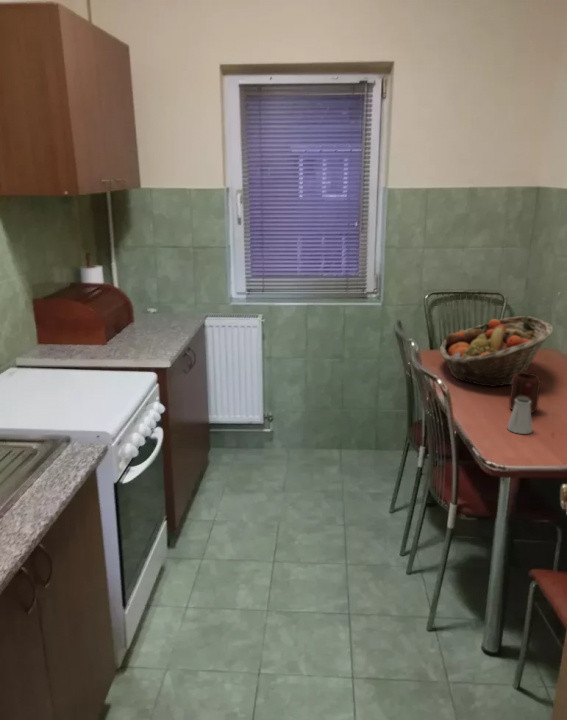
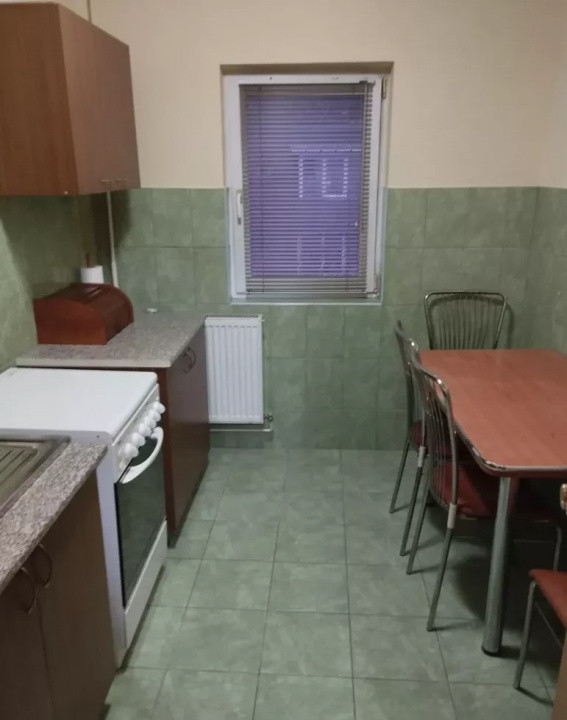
- saltshaker (521, 413)
- mug (524, 394)
- fruit basket (493, 347)
